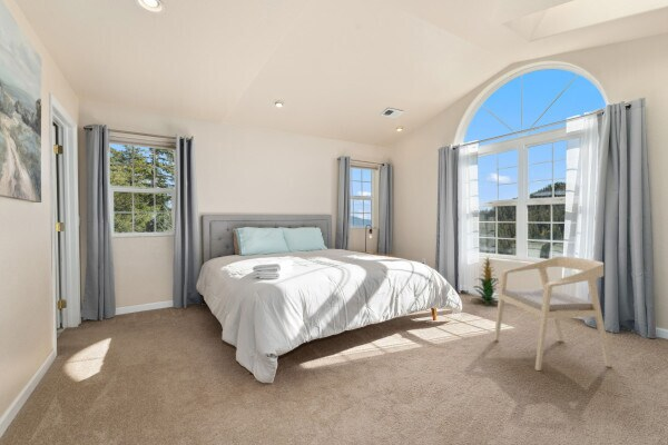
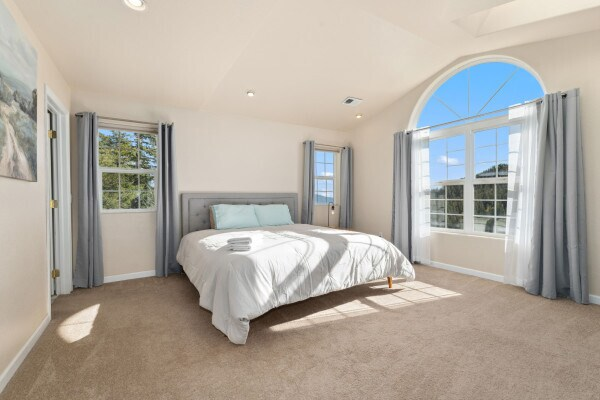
- armchair (549, 306)
- indoor plant (488, 278)
